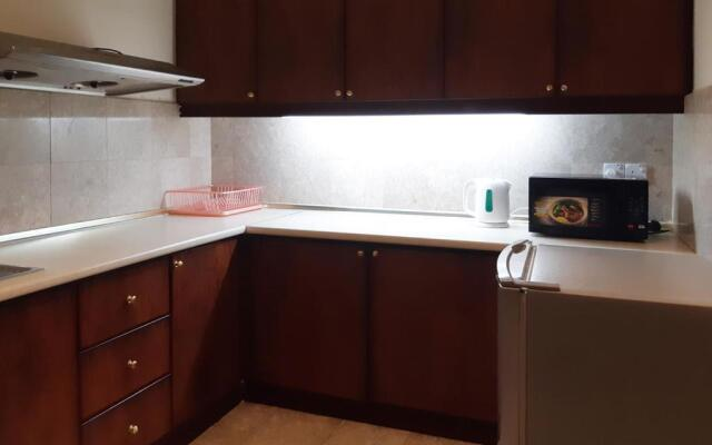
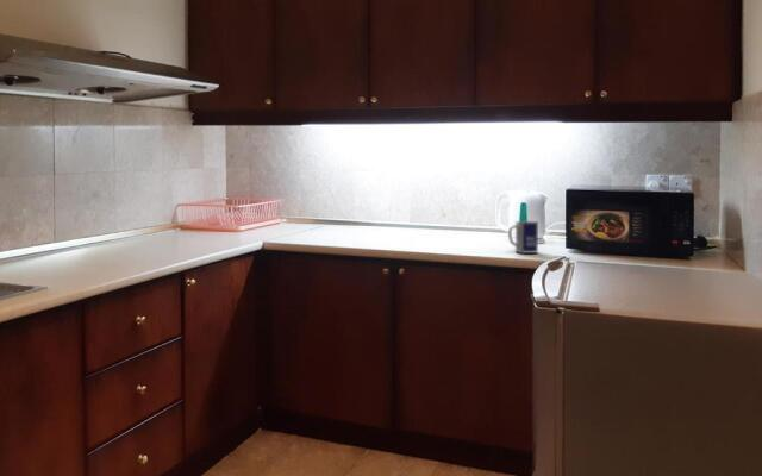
+ mug (521, 237)
